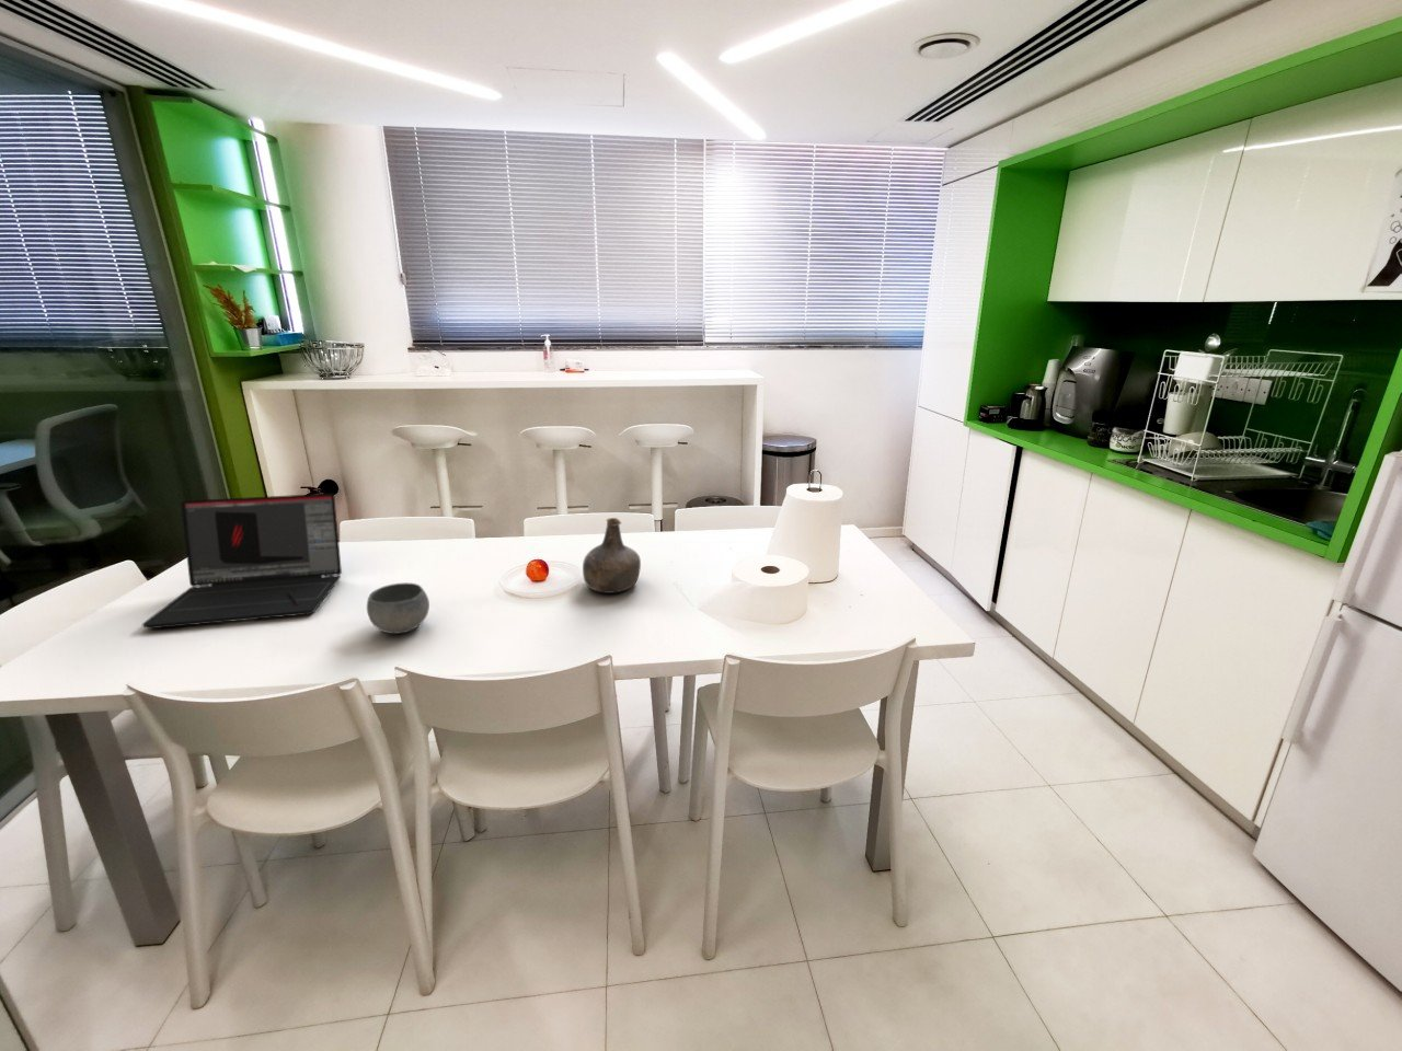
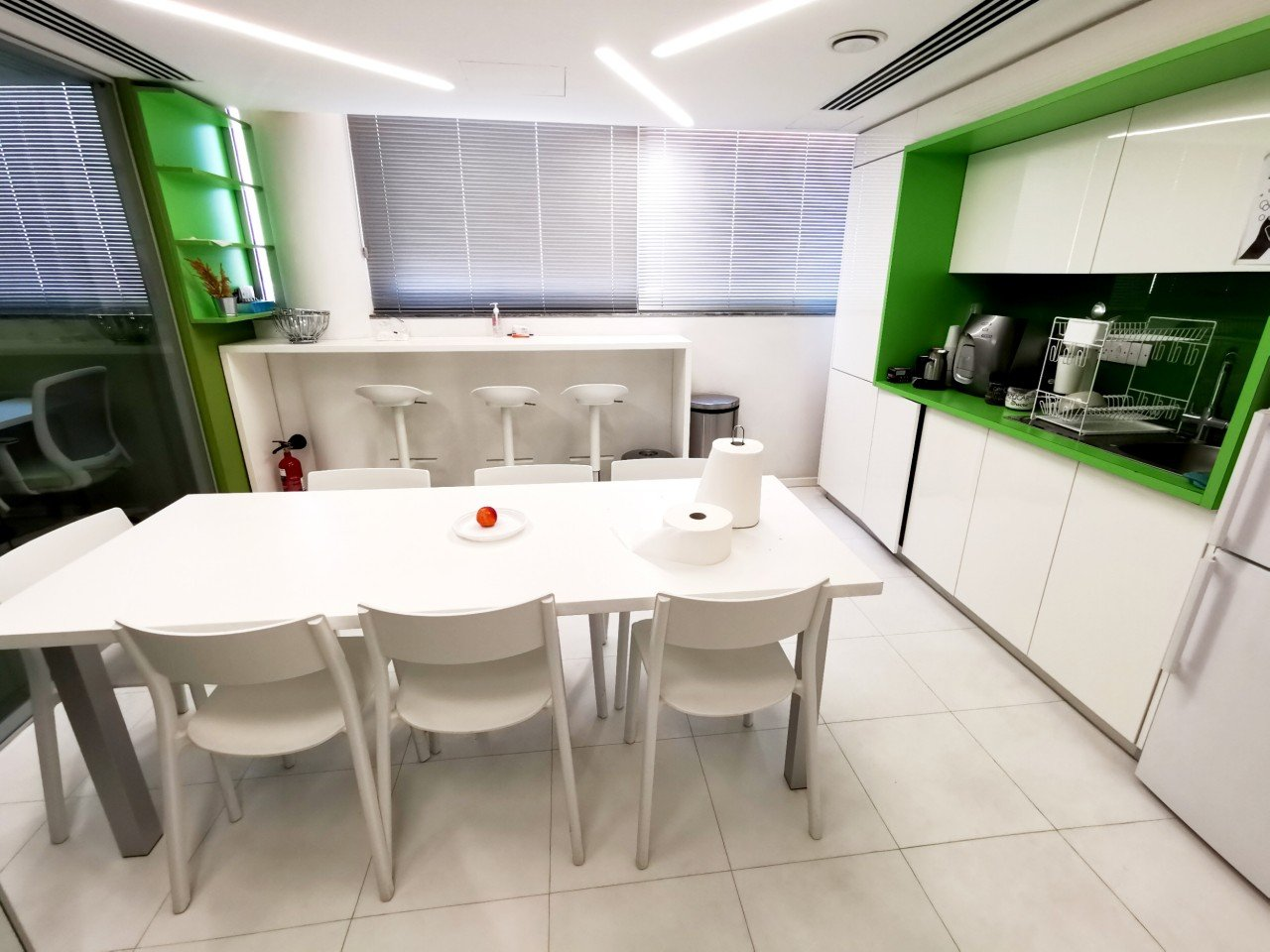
- laptop (245, 555)
- bottle (612, 553)
- bowl (399, 609)
